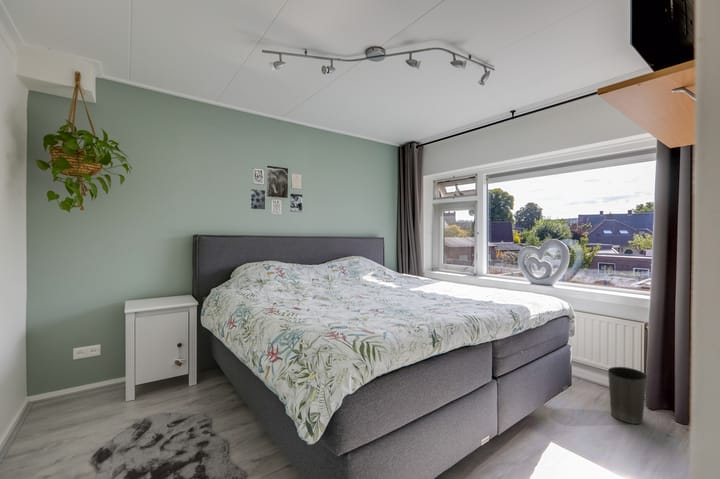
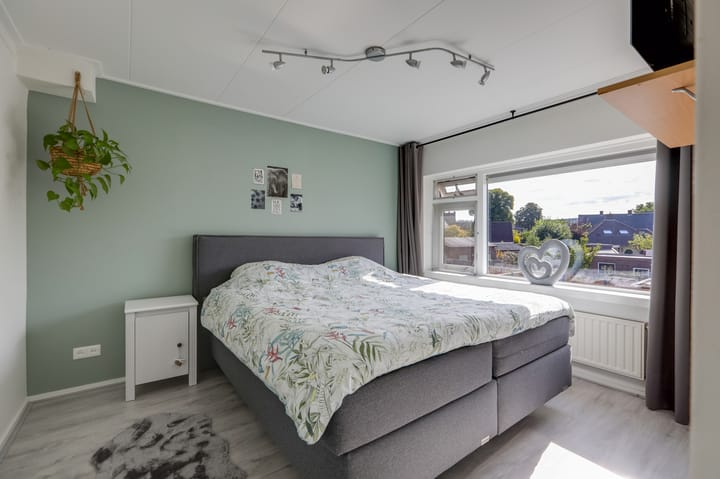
- waste basket (626, 395)
